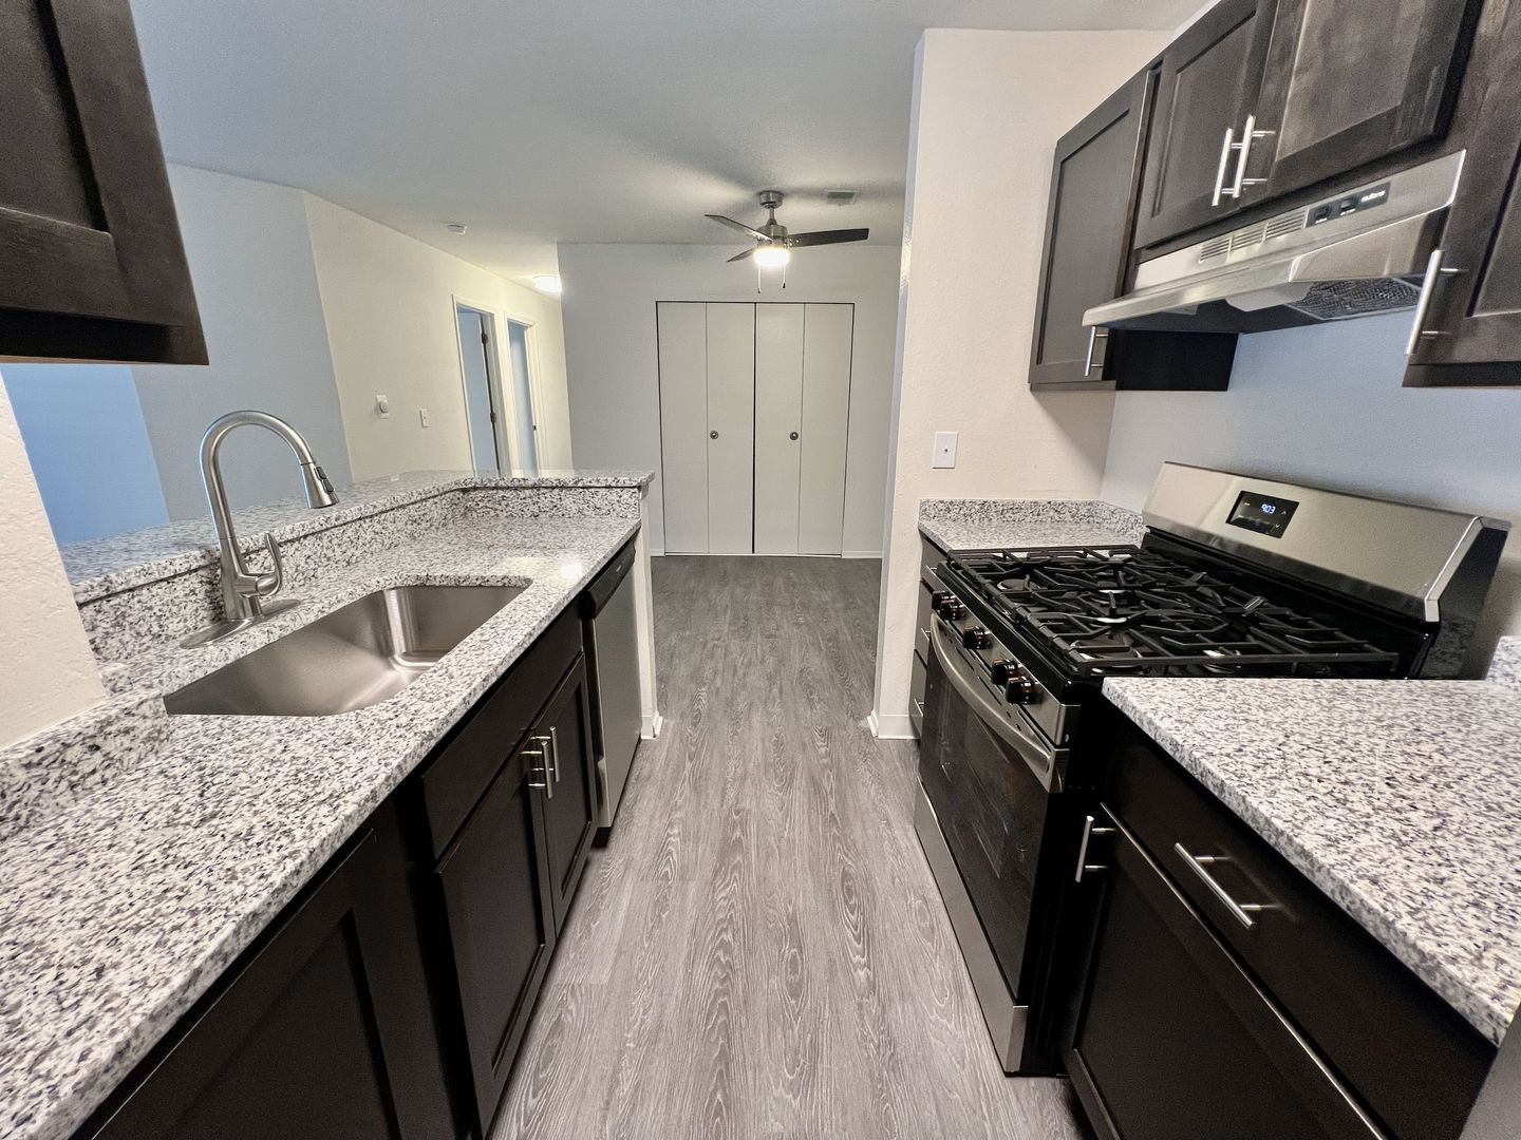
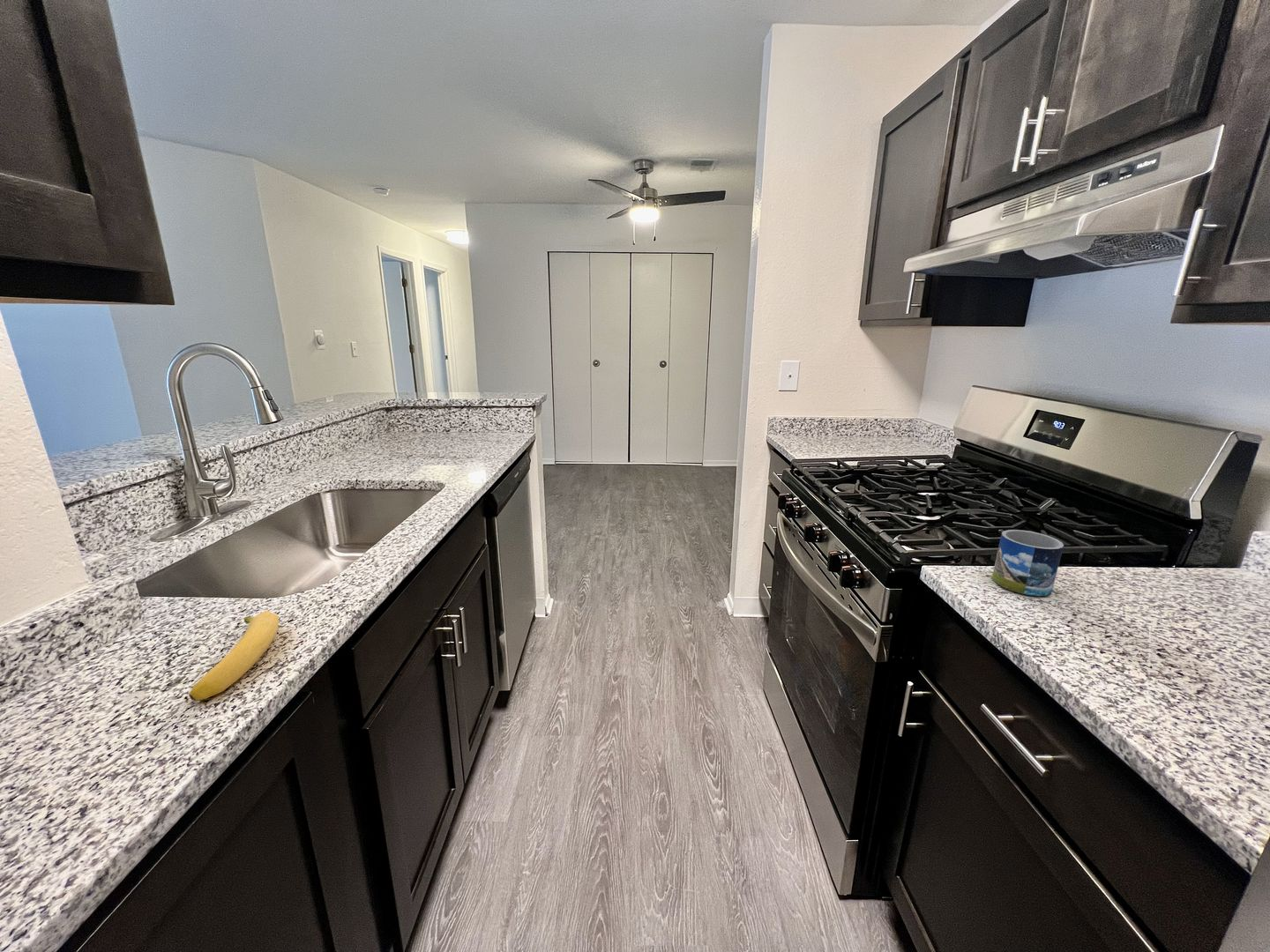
+ banana (237, 644)
+ mug (1027, 558)
